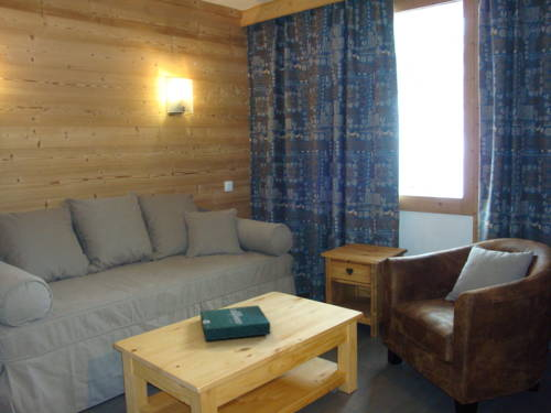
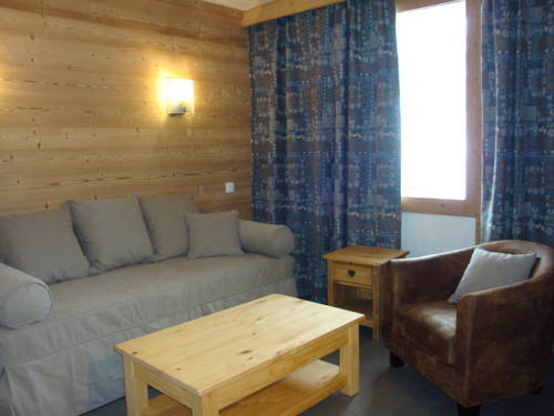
- pizza box (234, 322)
